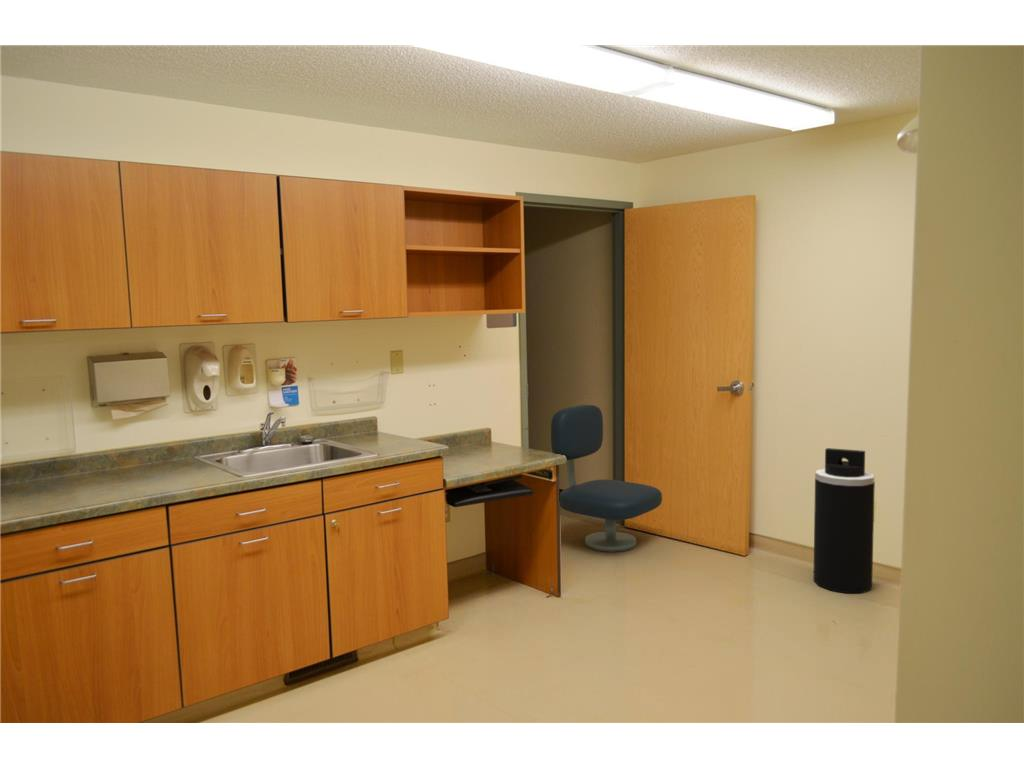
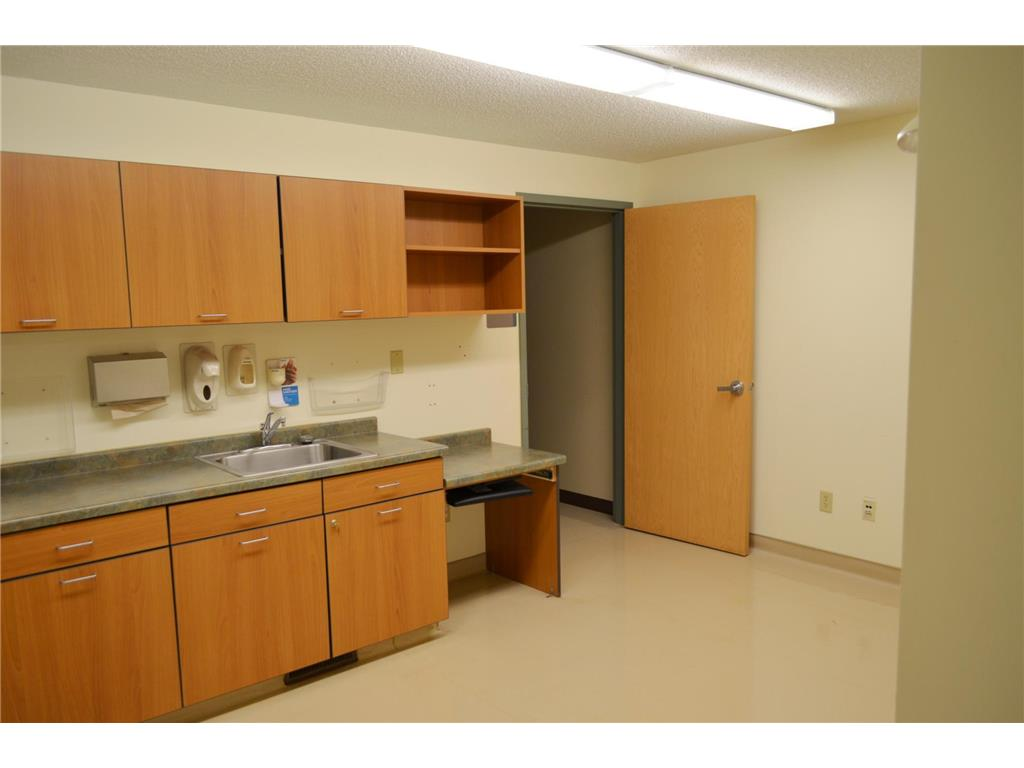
- trash can (843, 517)
- office chair (604, 479)
